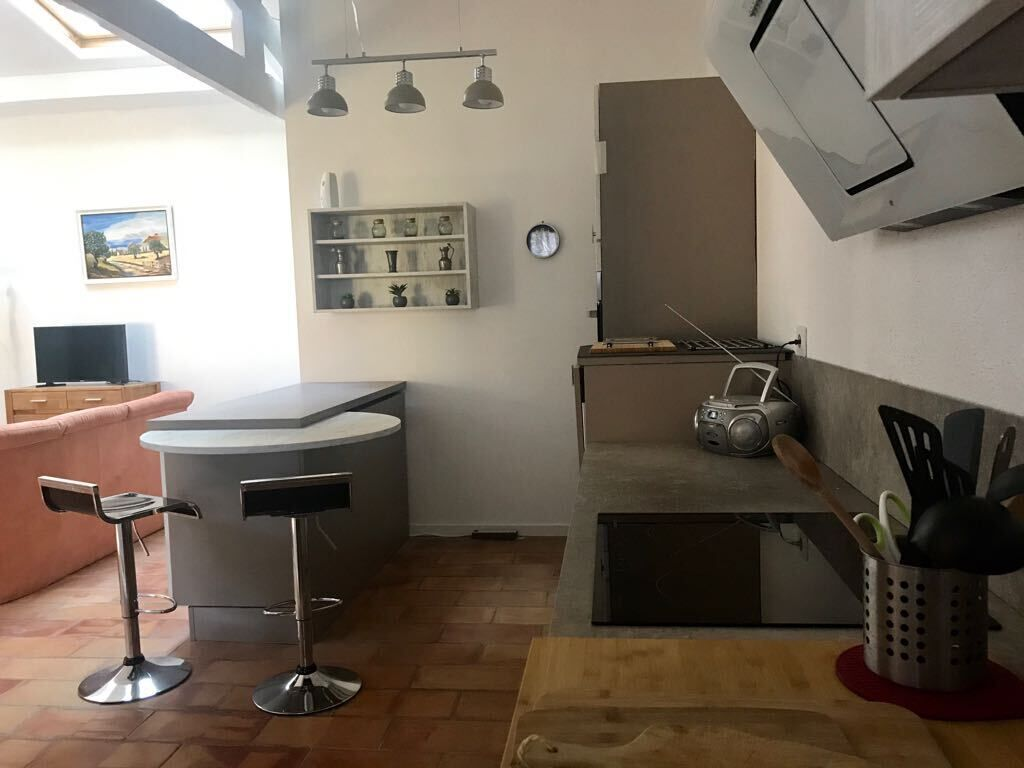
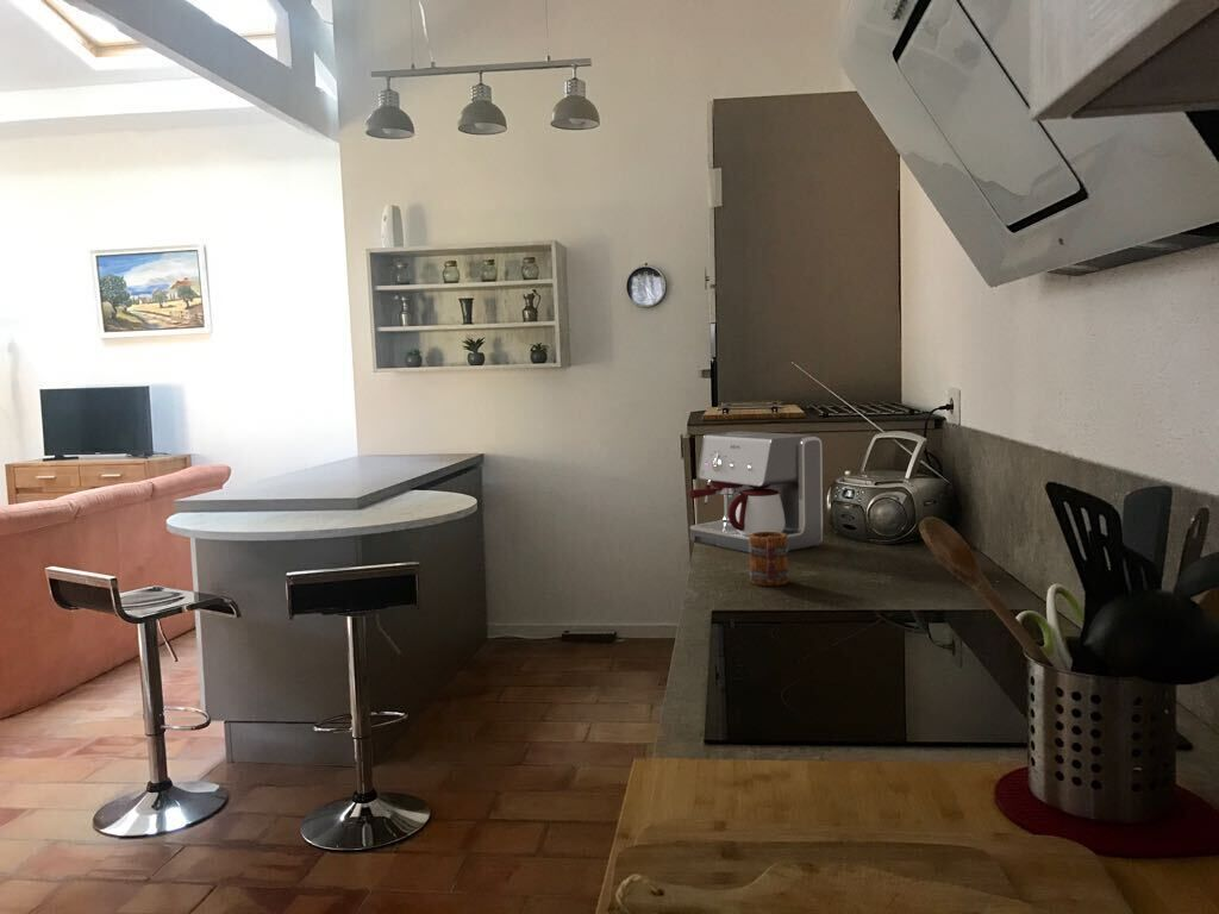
+ mug (769, 557)
+ coffee maker (754, 488)
